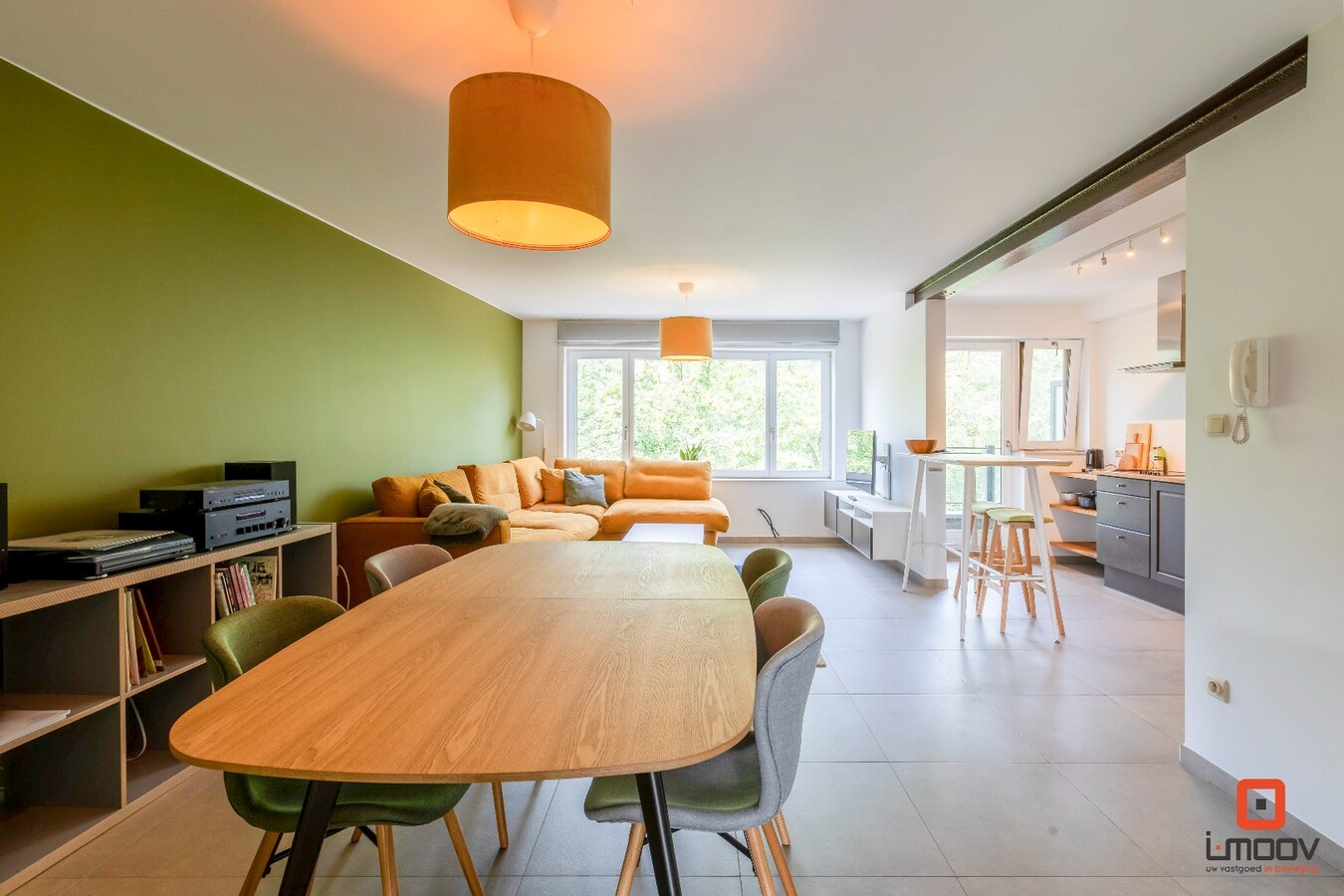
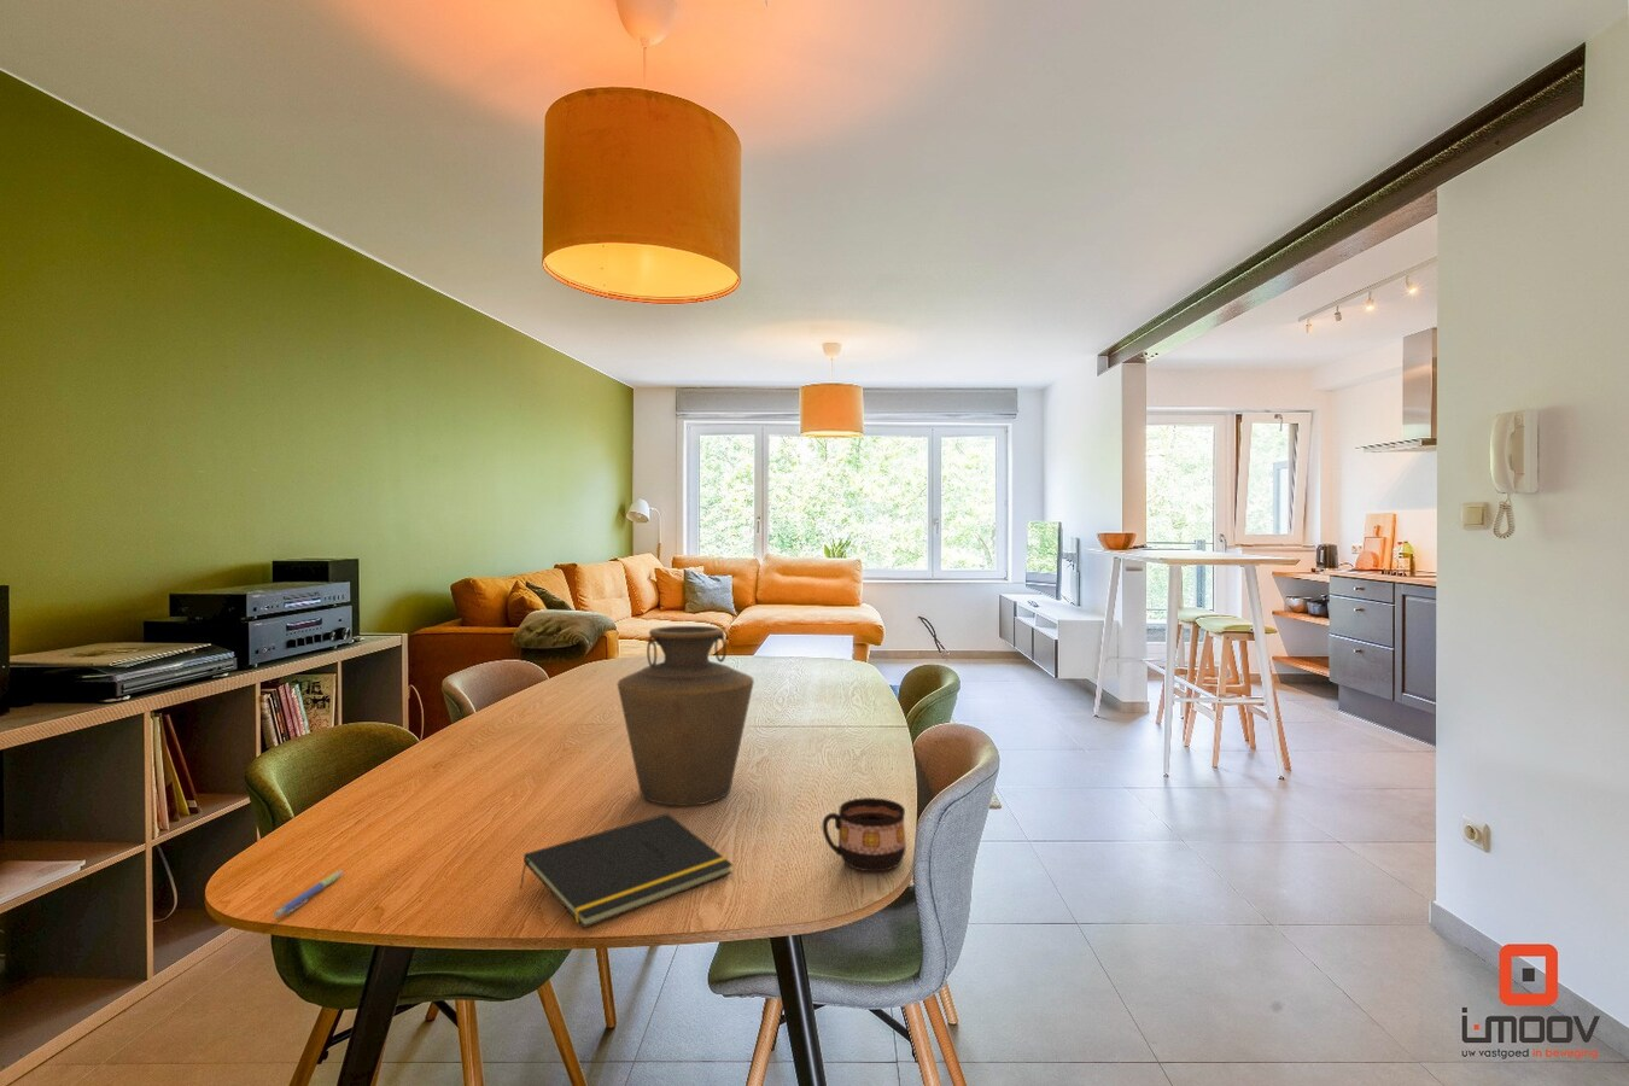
+ vase (685, 710)
+ pen (311, 891)
+ cup (868, 834)
+ notepad (630, 863)
